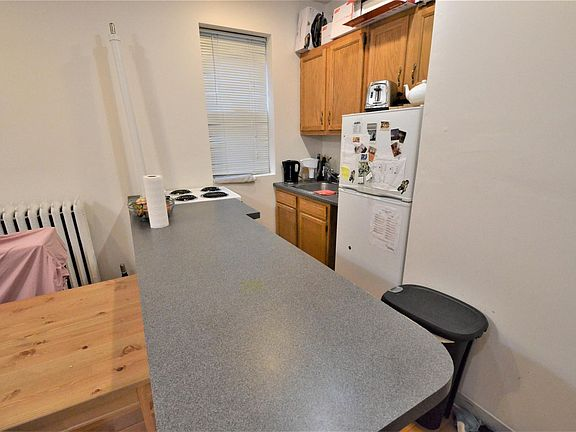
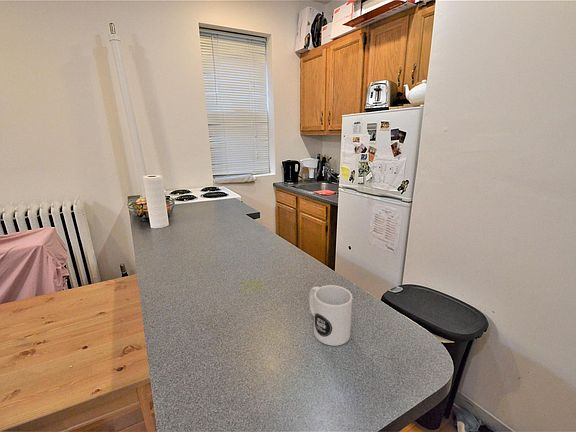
+ mug (327, 310)
